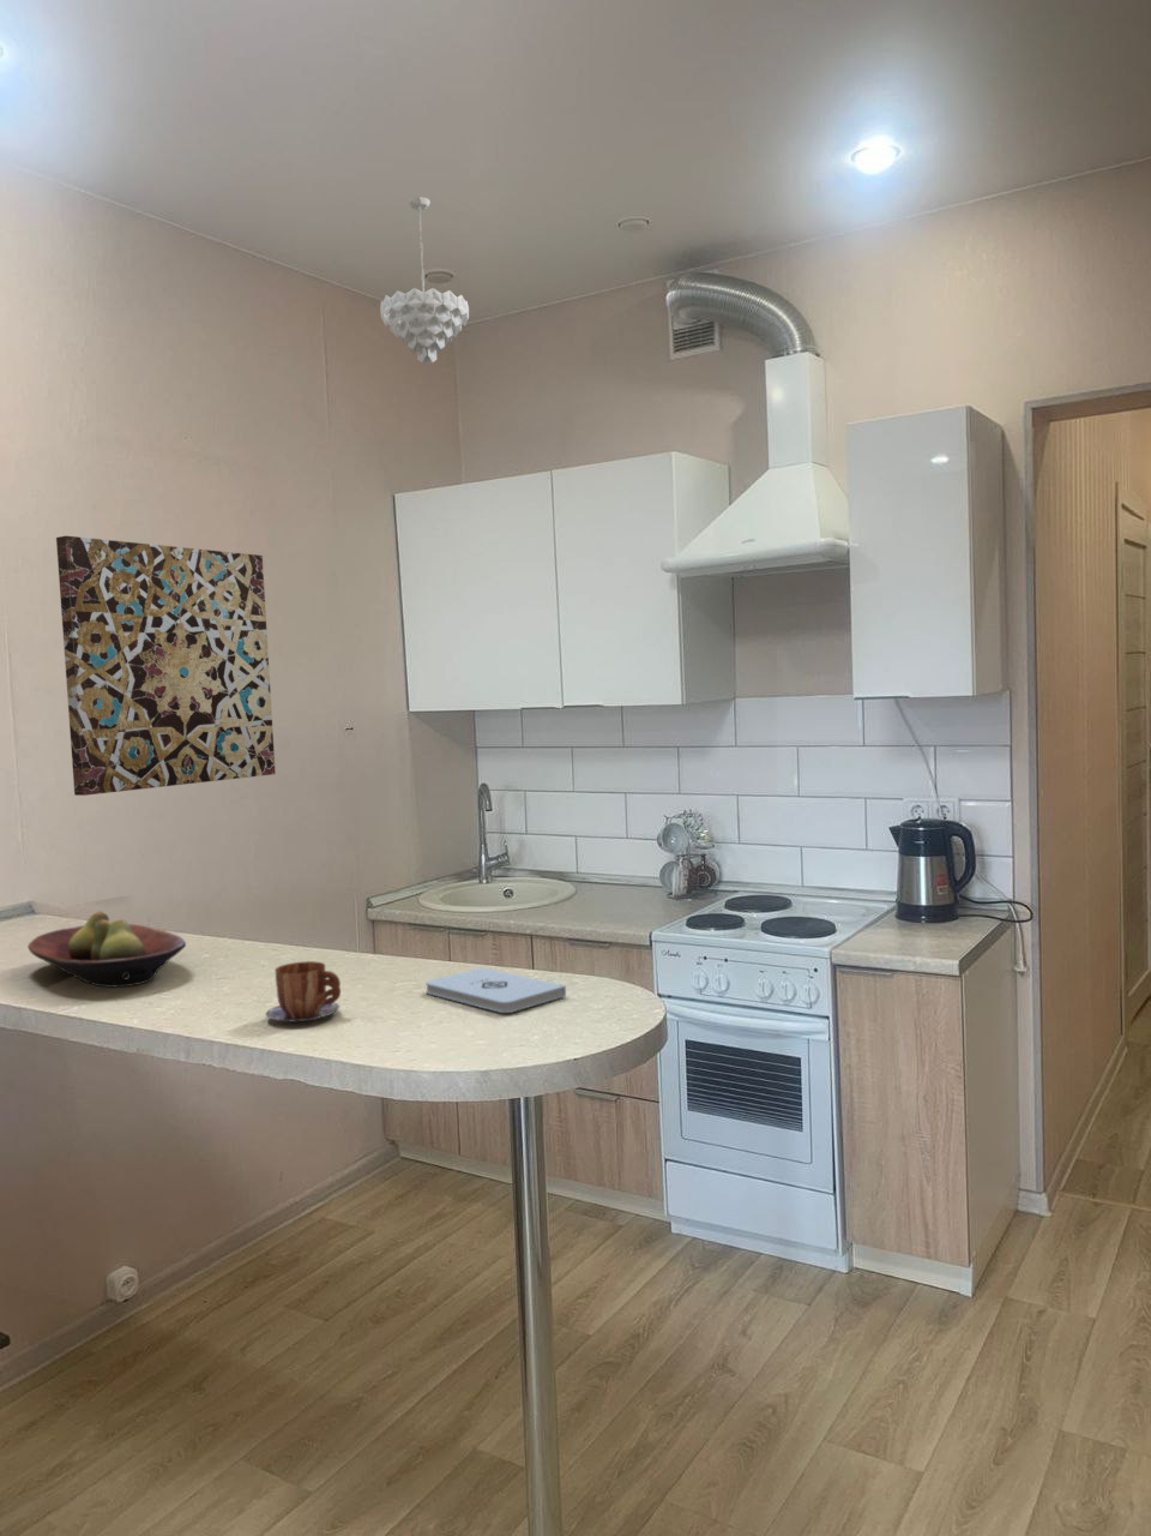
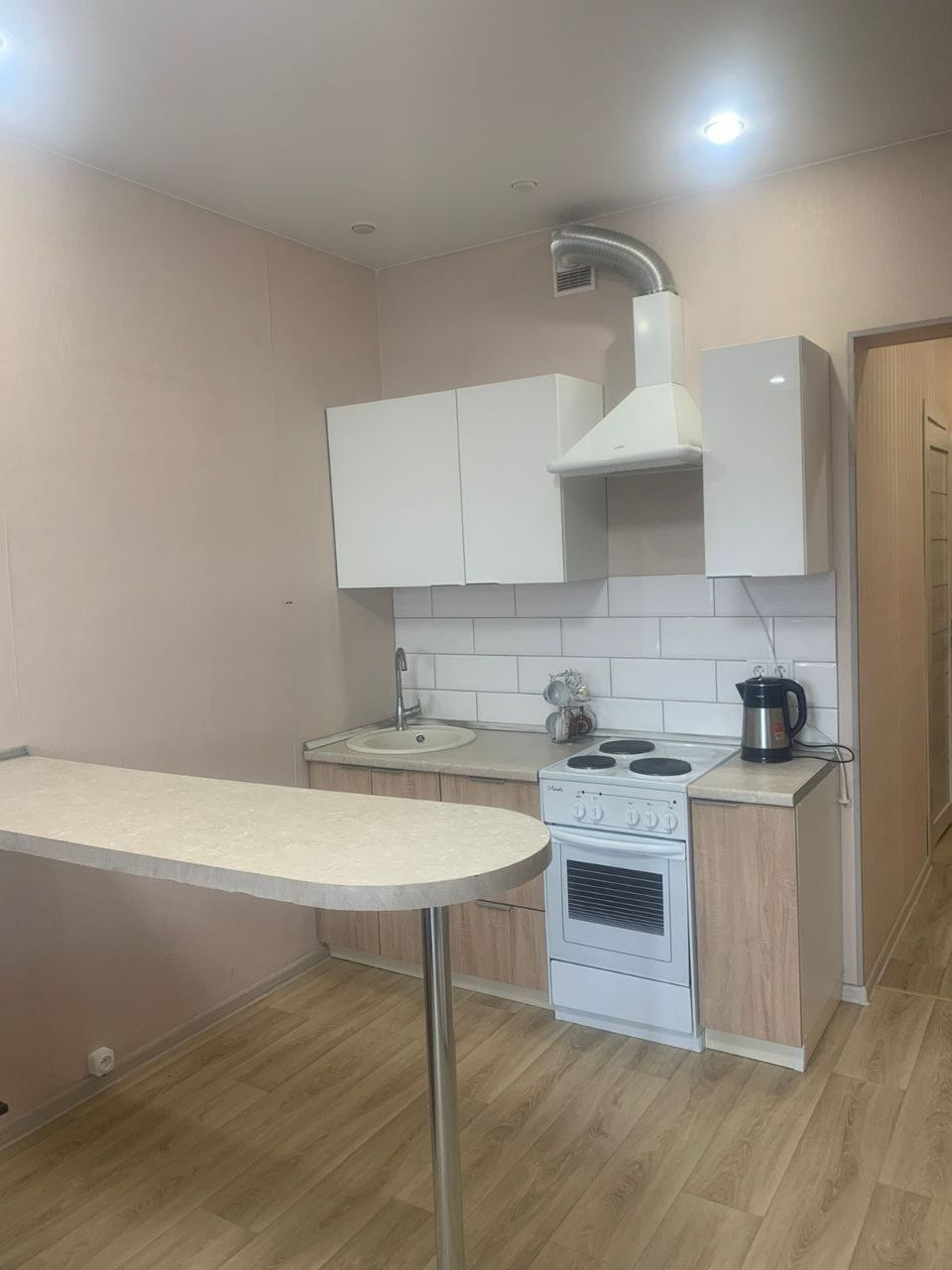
- notepad (493, 989)
- pendant light (423, 282)
- fruit bowl (105, 945)
- wall art (175, 666)
- mug (303, 992)
